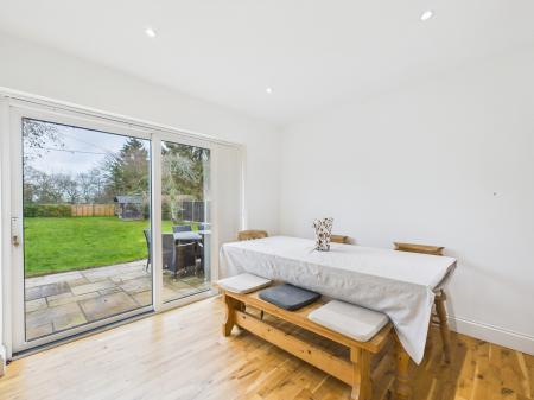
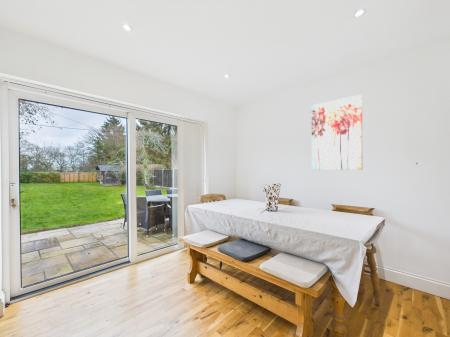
+ wall art (335, 135)
